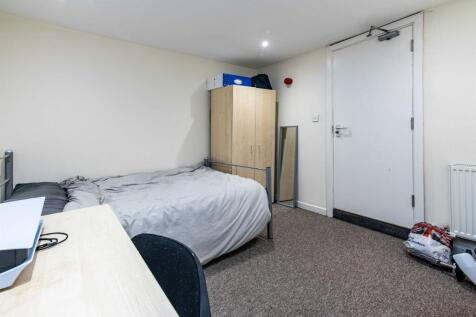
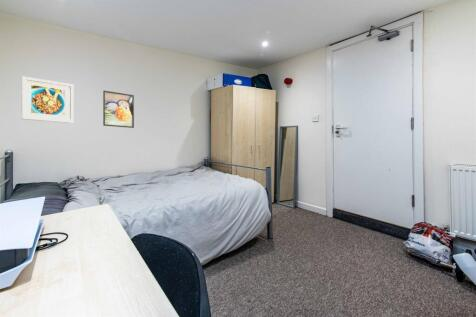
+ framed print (119, 109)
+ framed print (49, 101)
